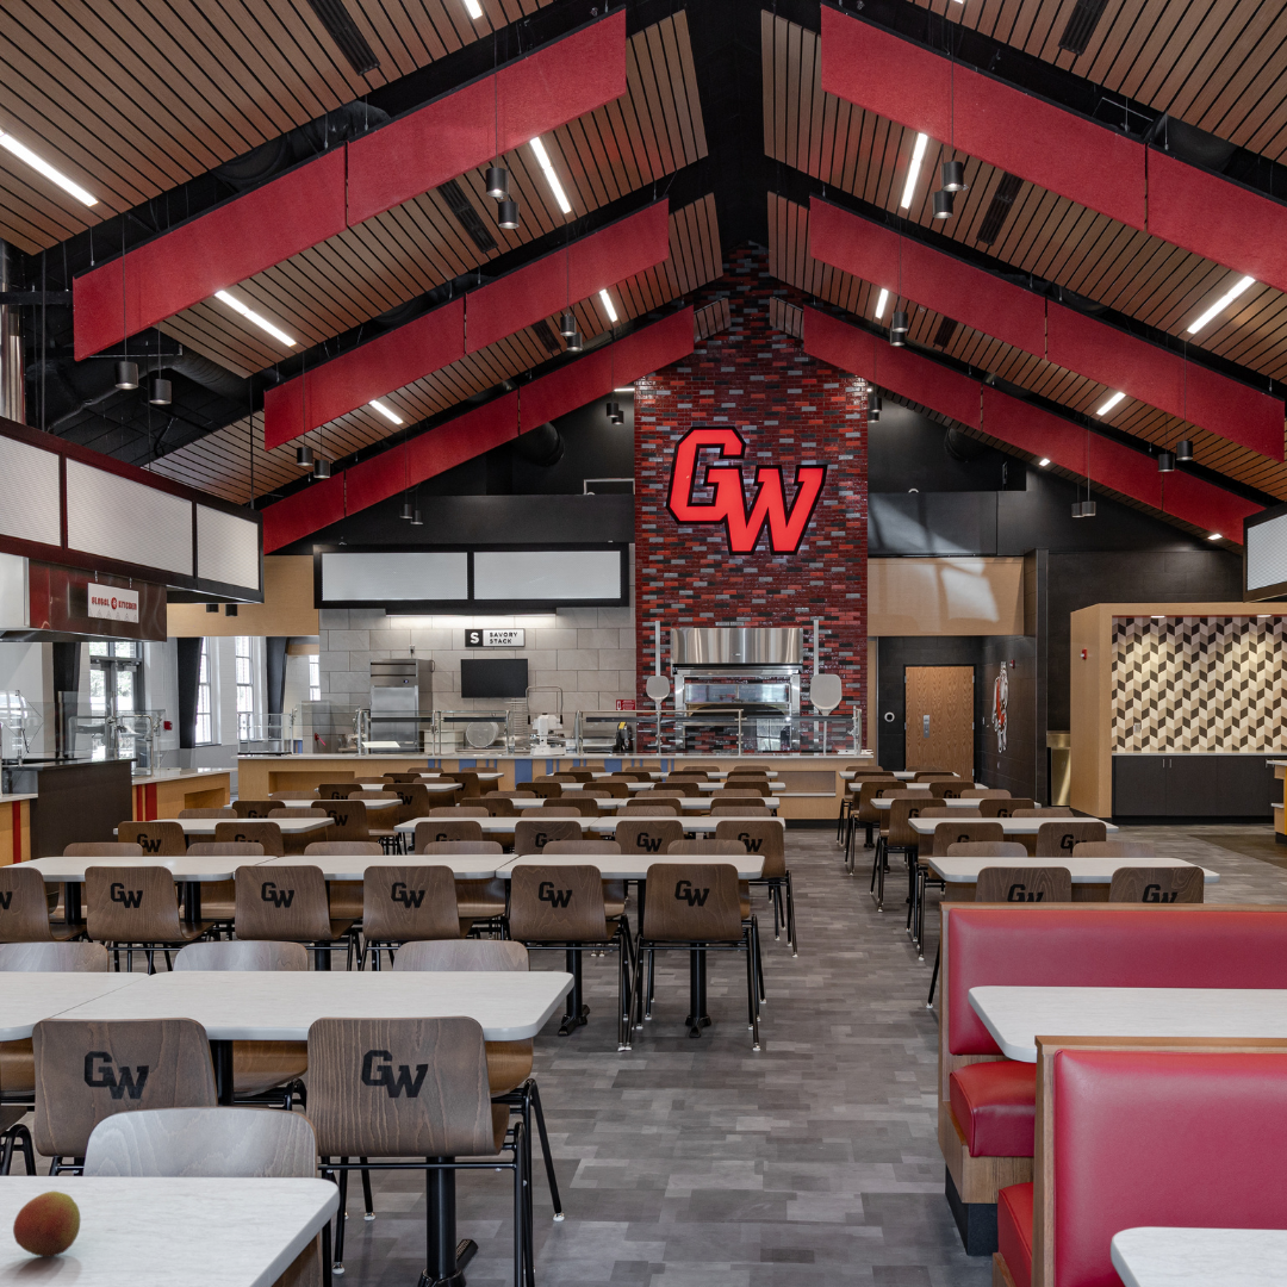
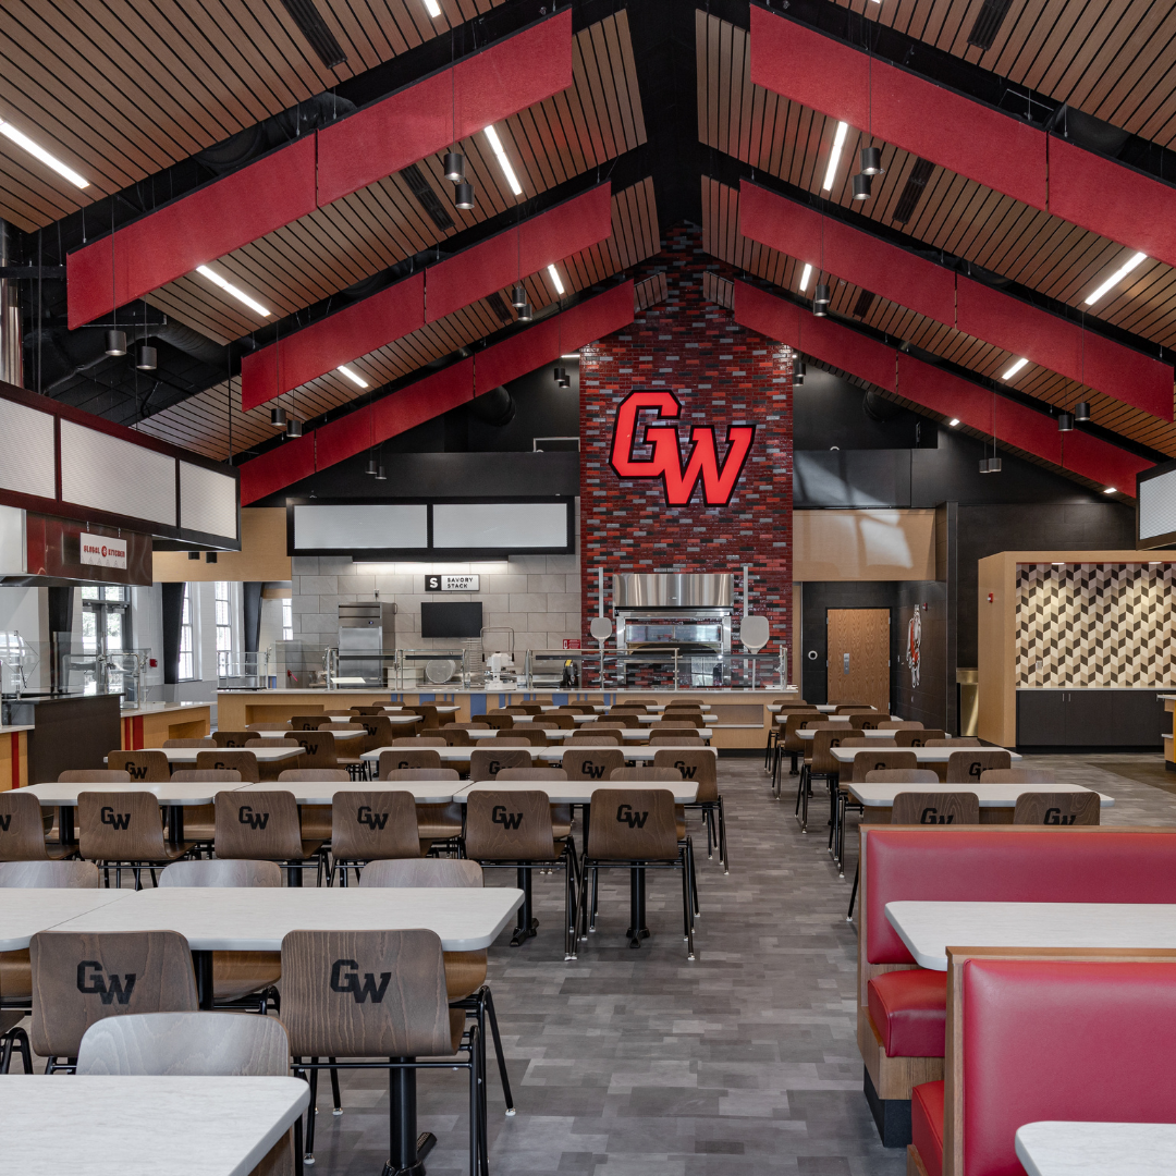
- apple (48, 1225)
